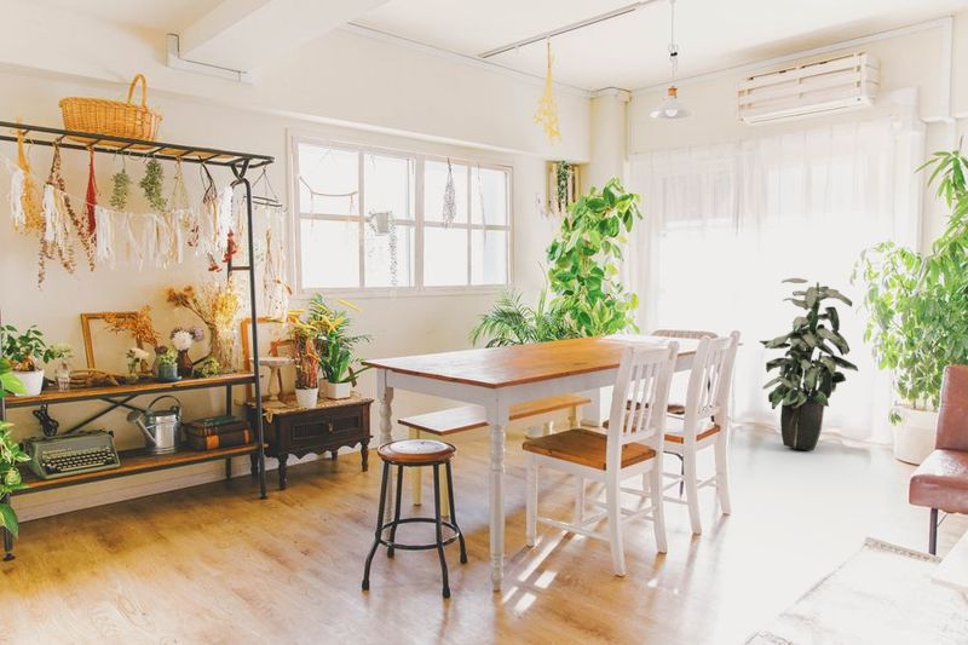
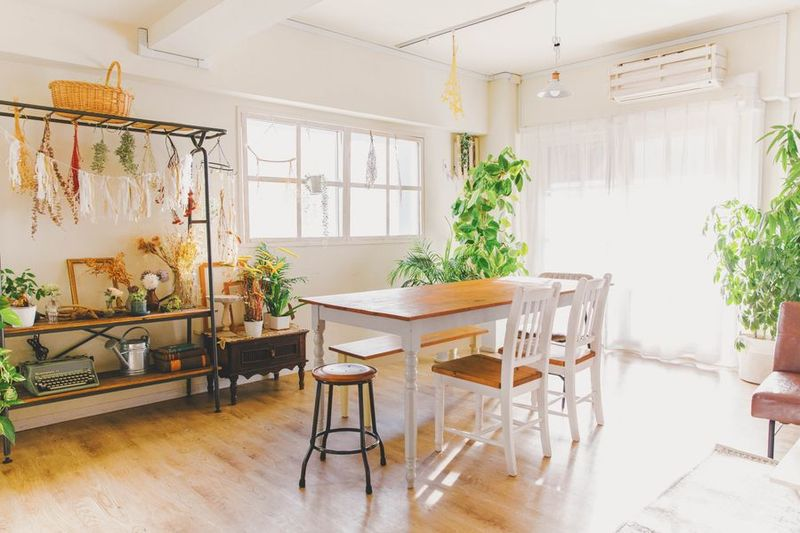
- indoor plant (803, 363)
